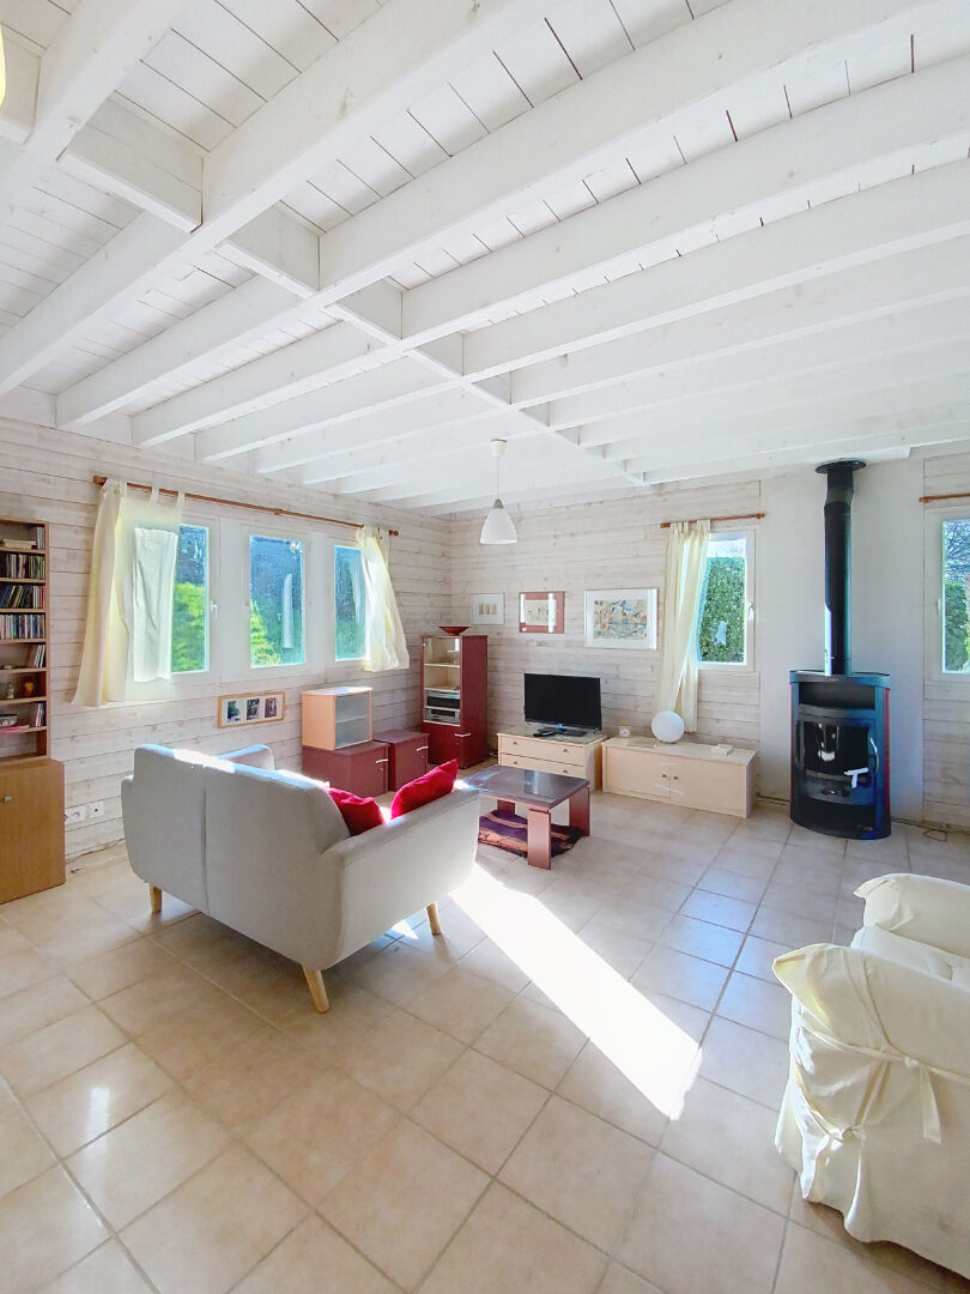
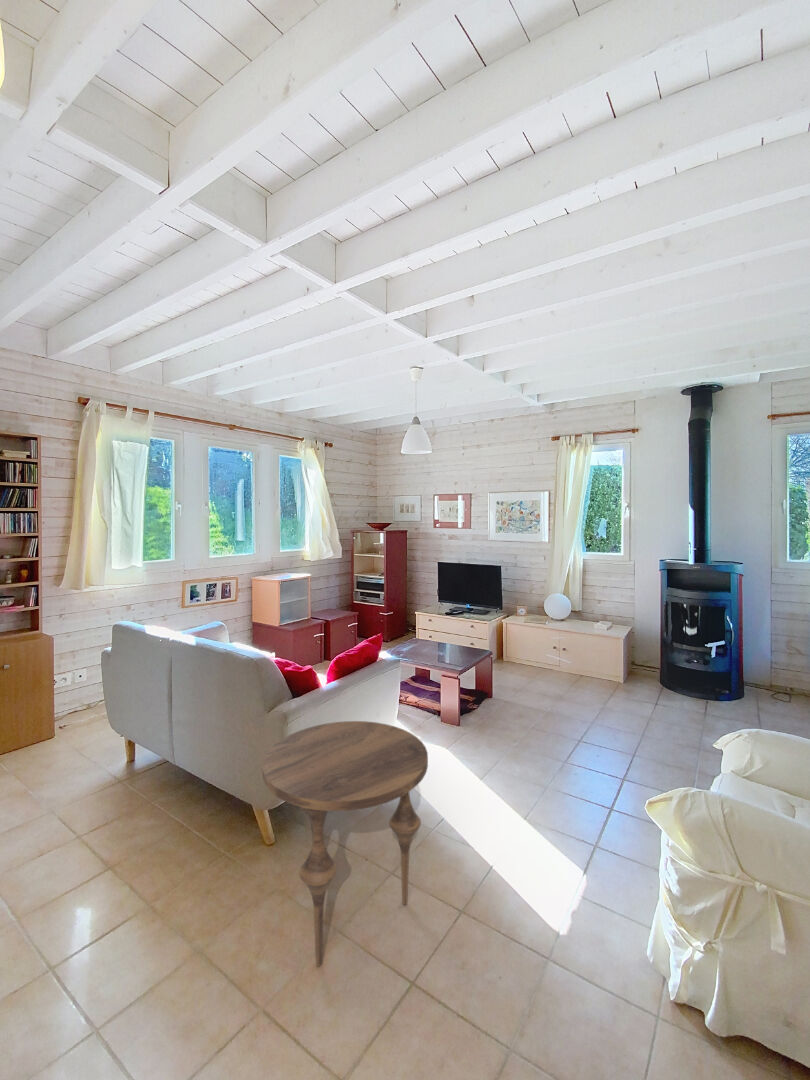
+ side table (347, 810)
